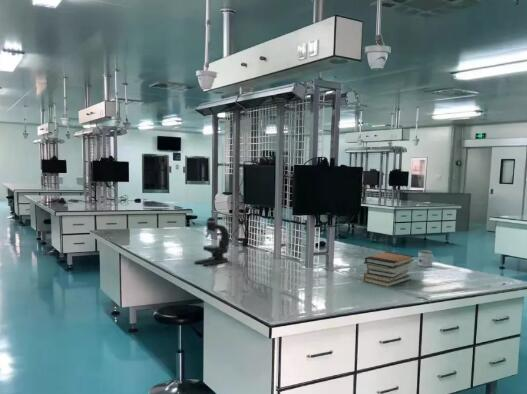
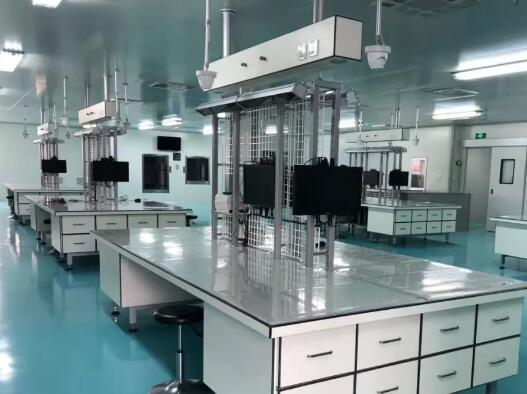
- microscope (212, 236)
- mug (426, 258)
- book stack (389, 268)
